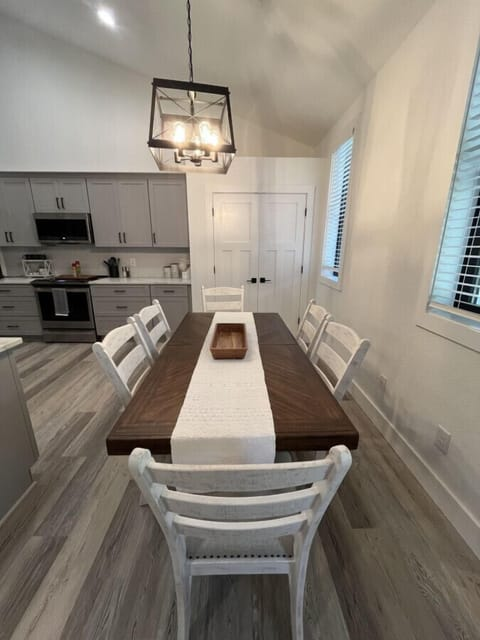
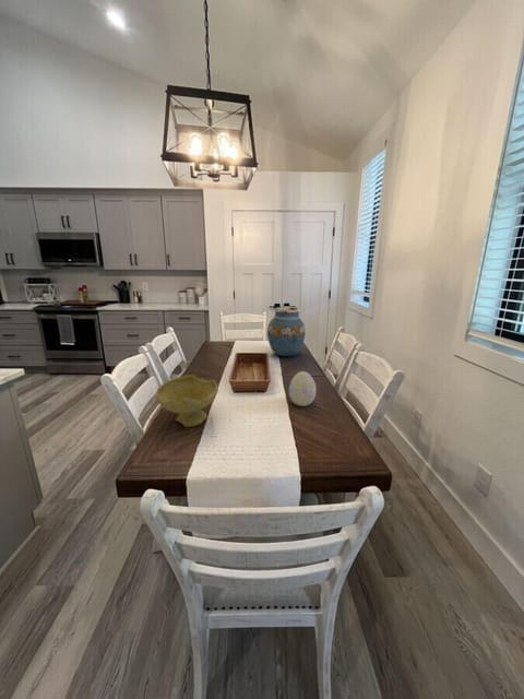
+ vase (286, 331)
+ decorative egg (302, 387)
+ bowl (188, 402)
